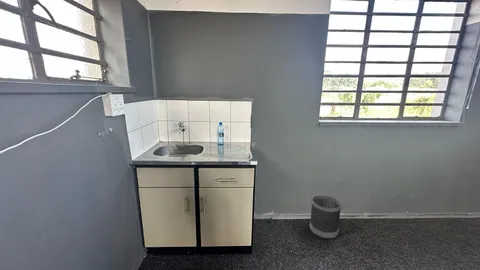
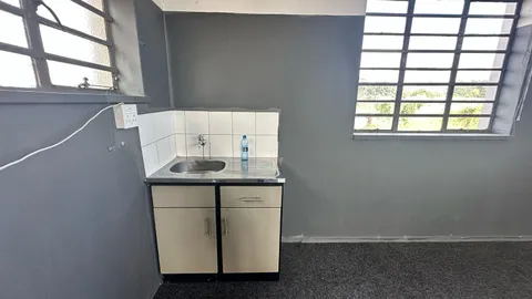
- wastebasket (324, 215)
